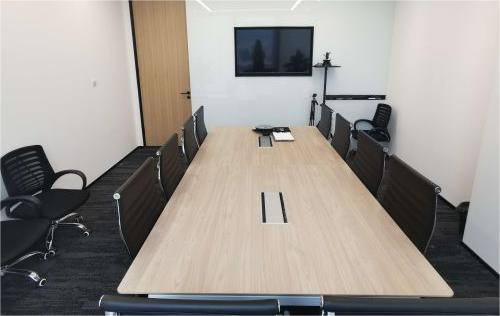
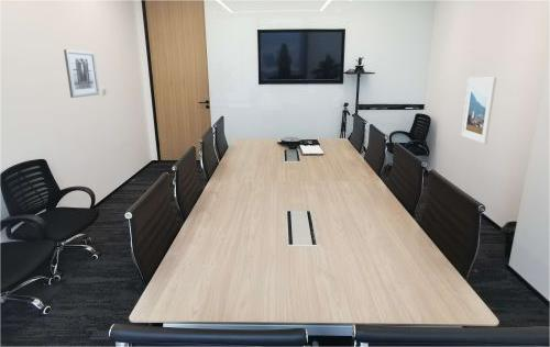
+ wall art (82, 74)
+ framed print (476, 109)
